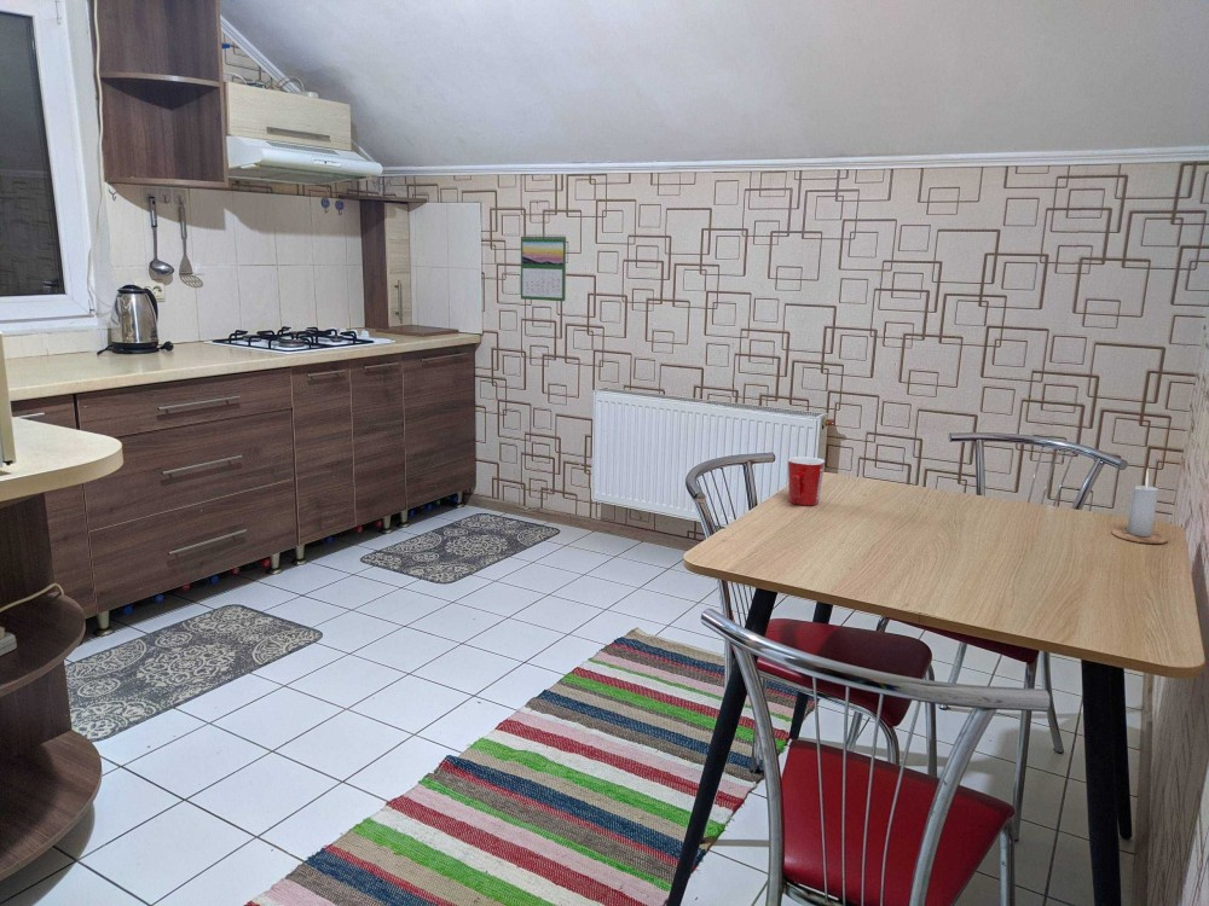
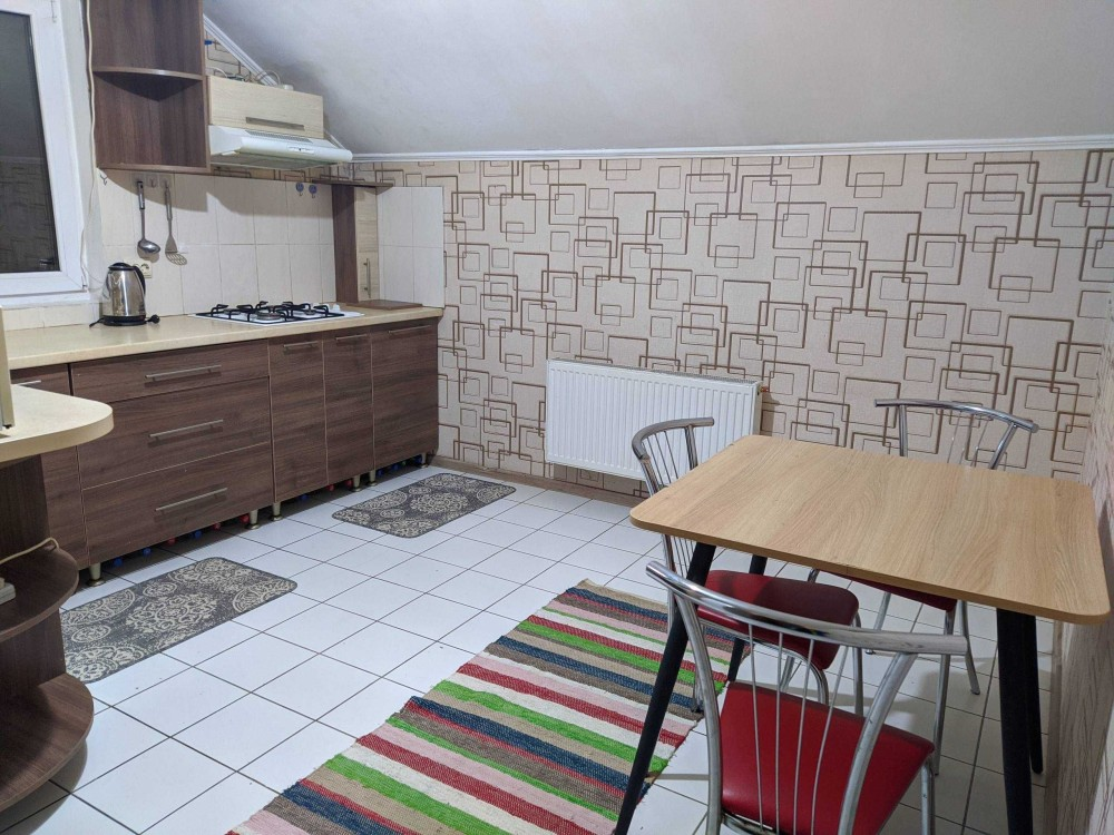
- candle (1144, 501)
- mug (802, 482)
- calendar (543, 267)
